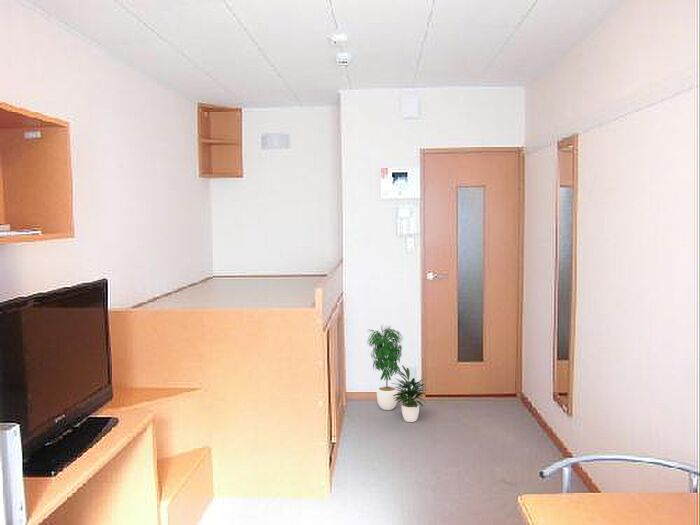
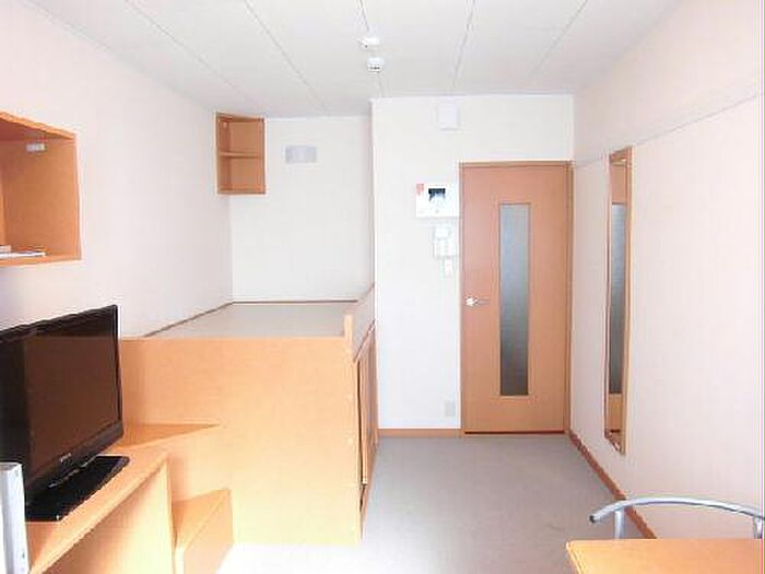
- potted plant (396, 369)
